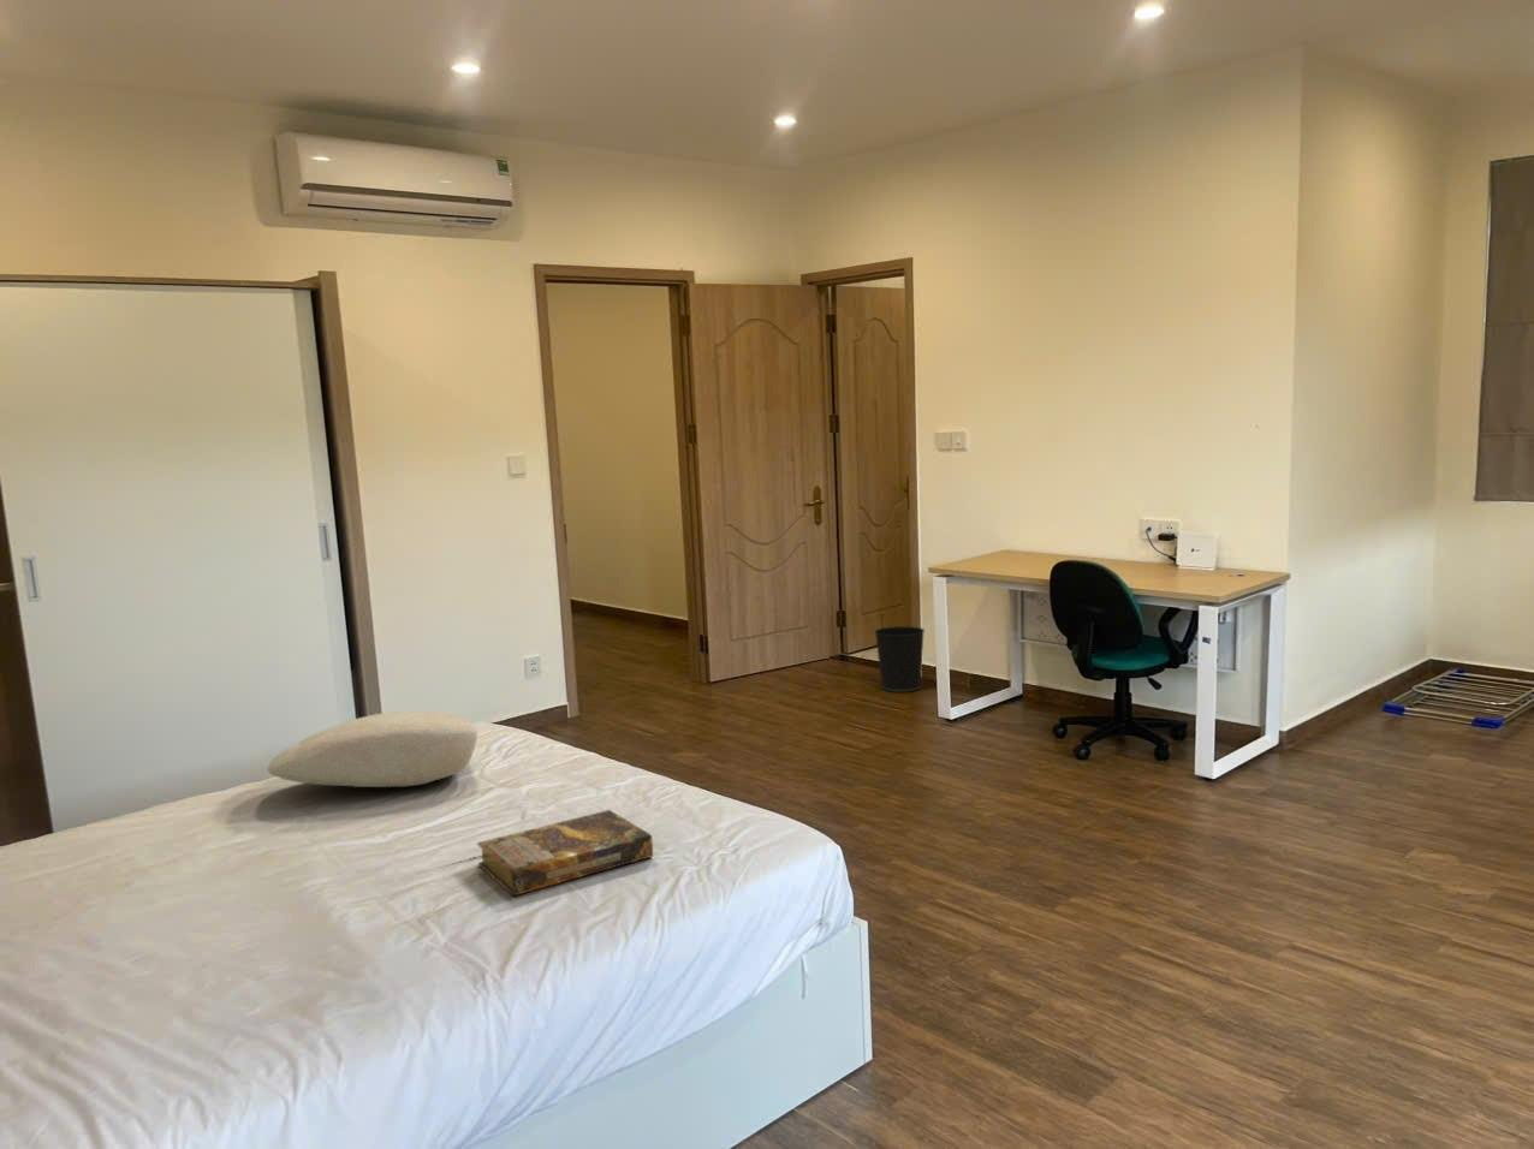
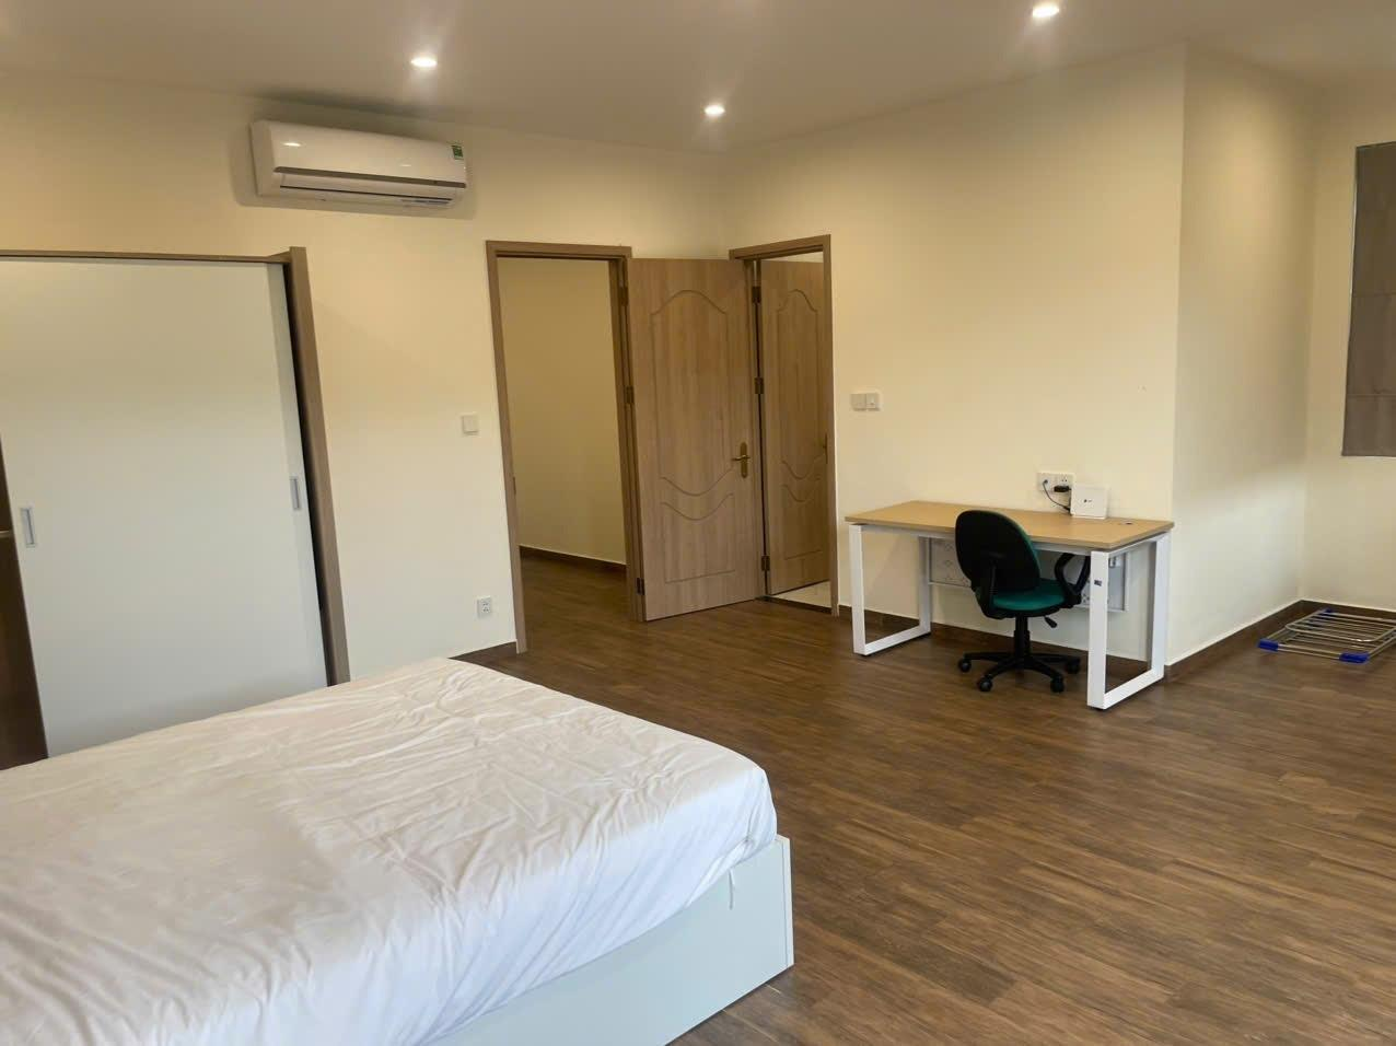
- wastebasket (899, 659)
- book (565, 850)
- pillow (374, 746)
